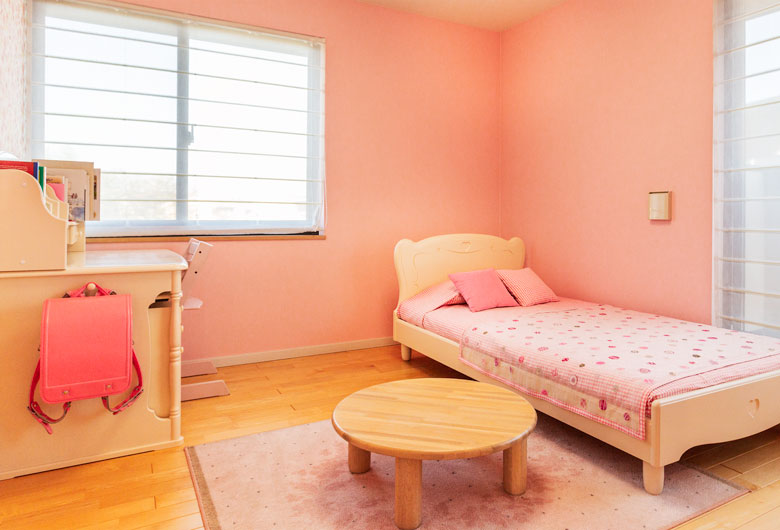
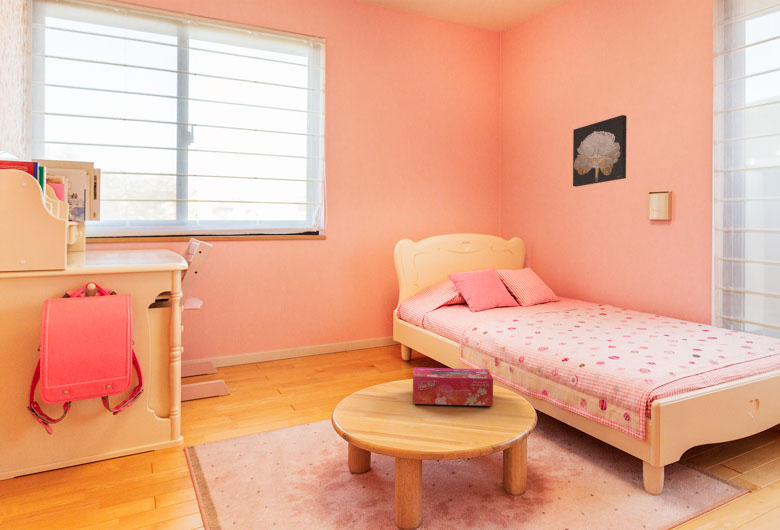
+ tissue box (451, 385)
+ wall art (598, 152)
